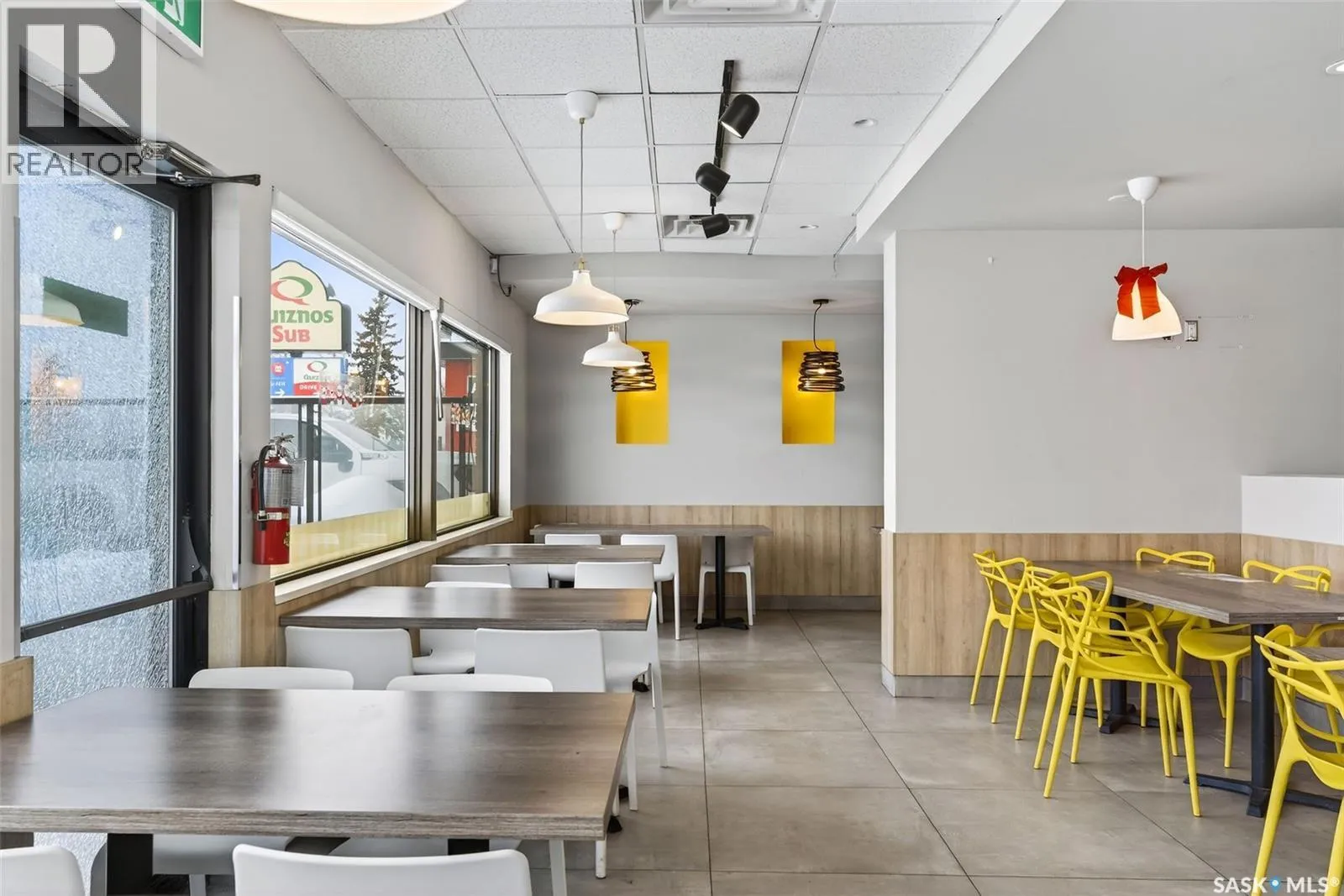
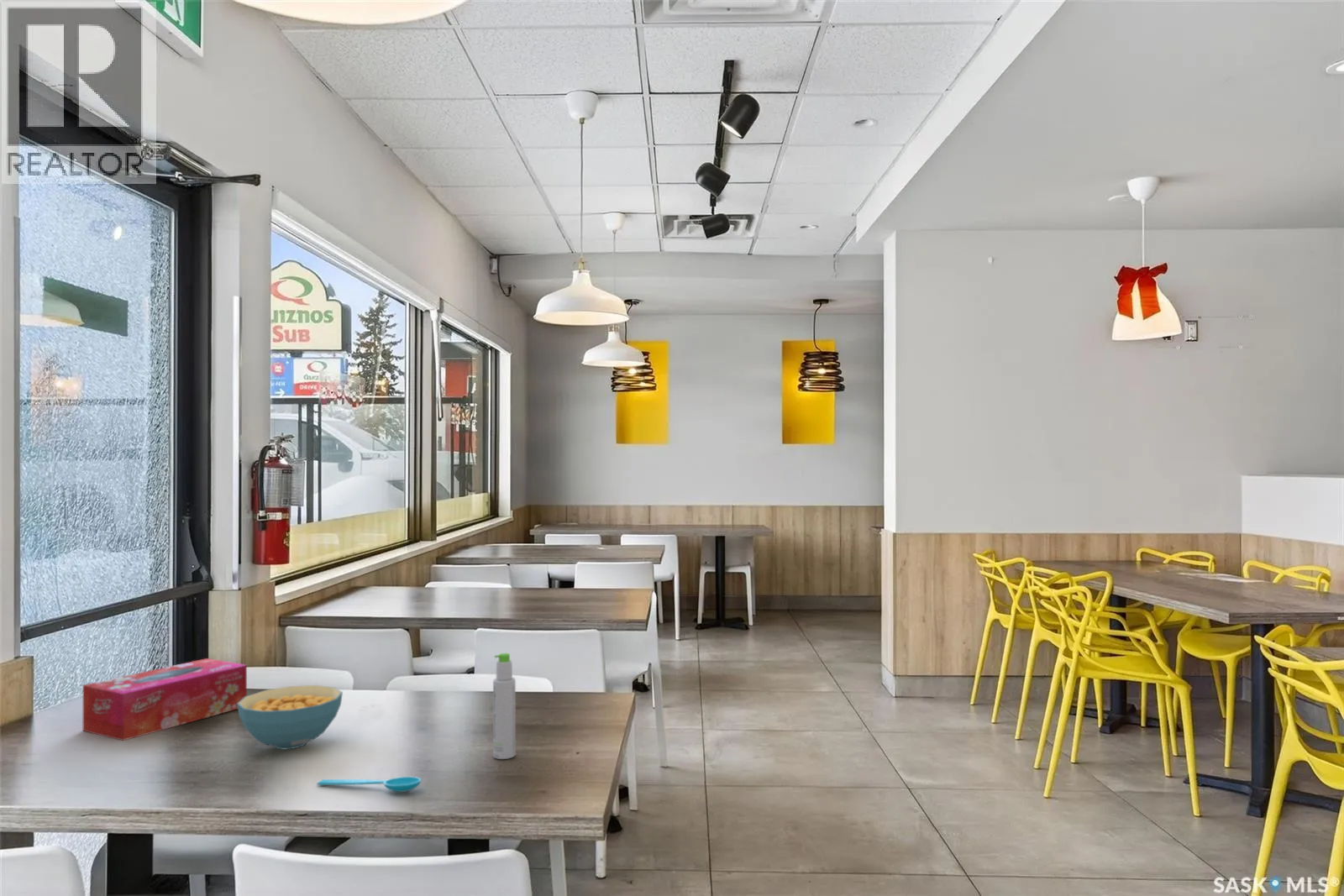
+ spoon (369, 782)
+ cereal bowl (291, 720)
+ bottle (504, 705)
+ tissue box (168, 696)
